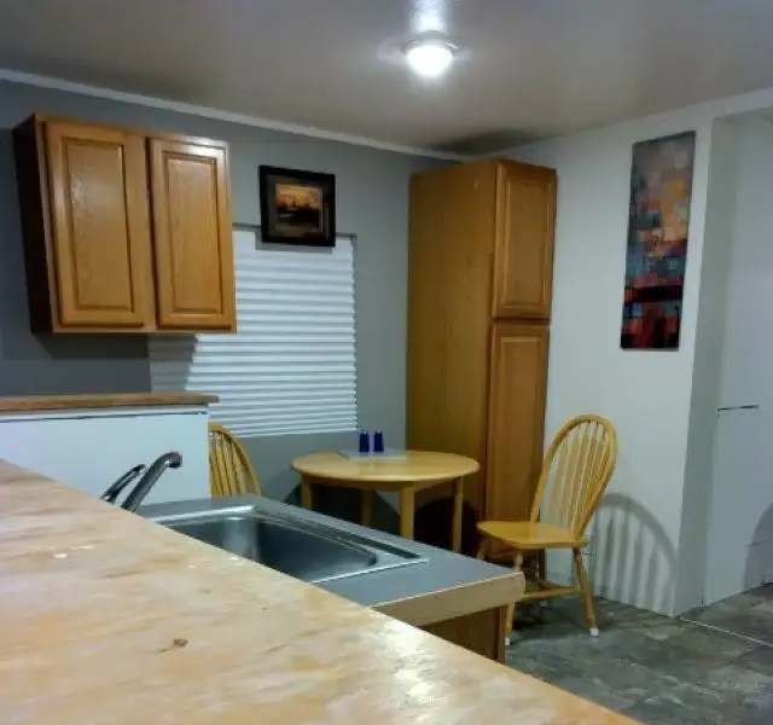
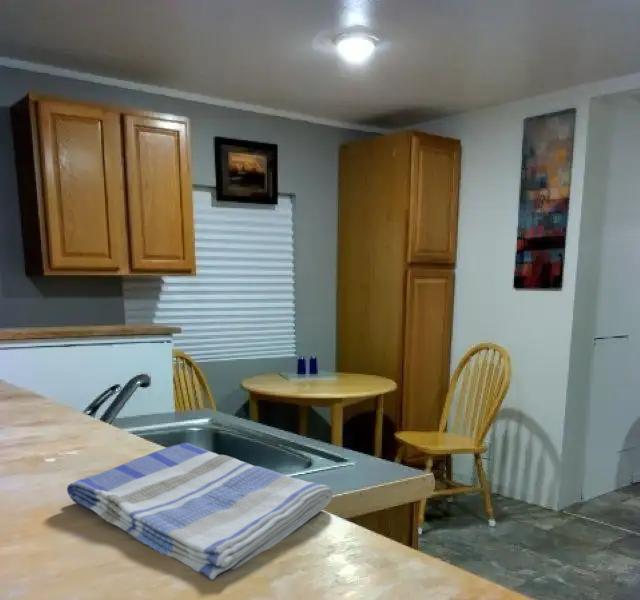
+ dish towel (200, 492)
